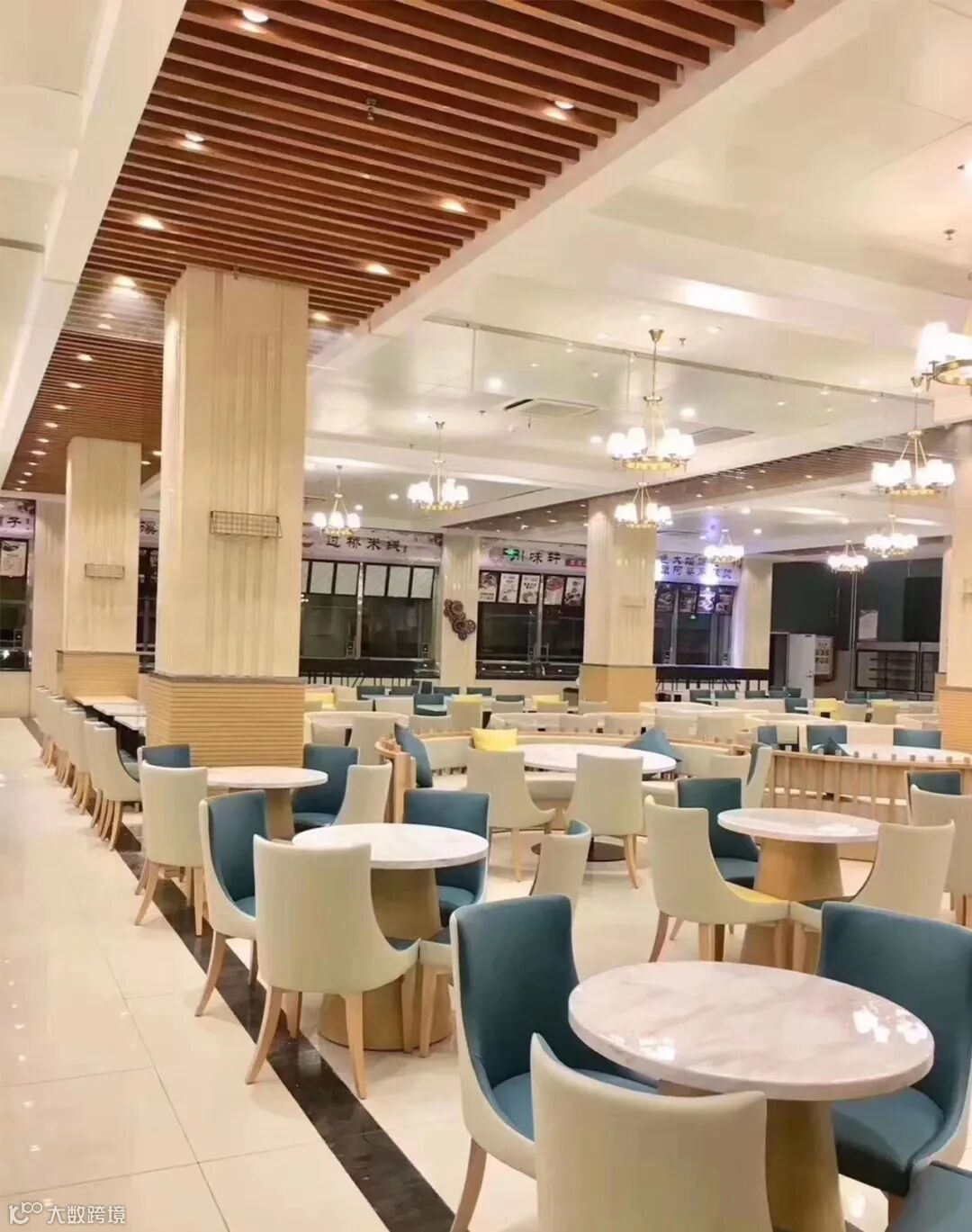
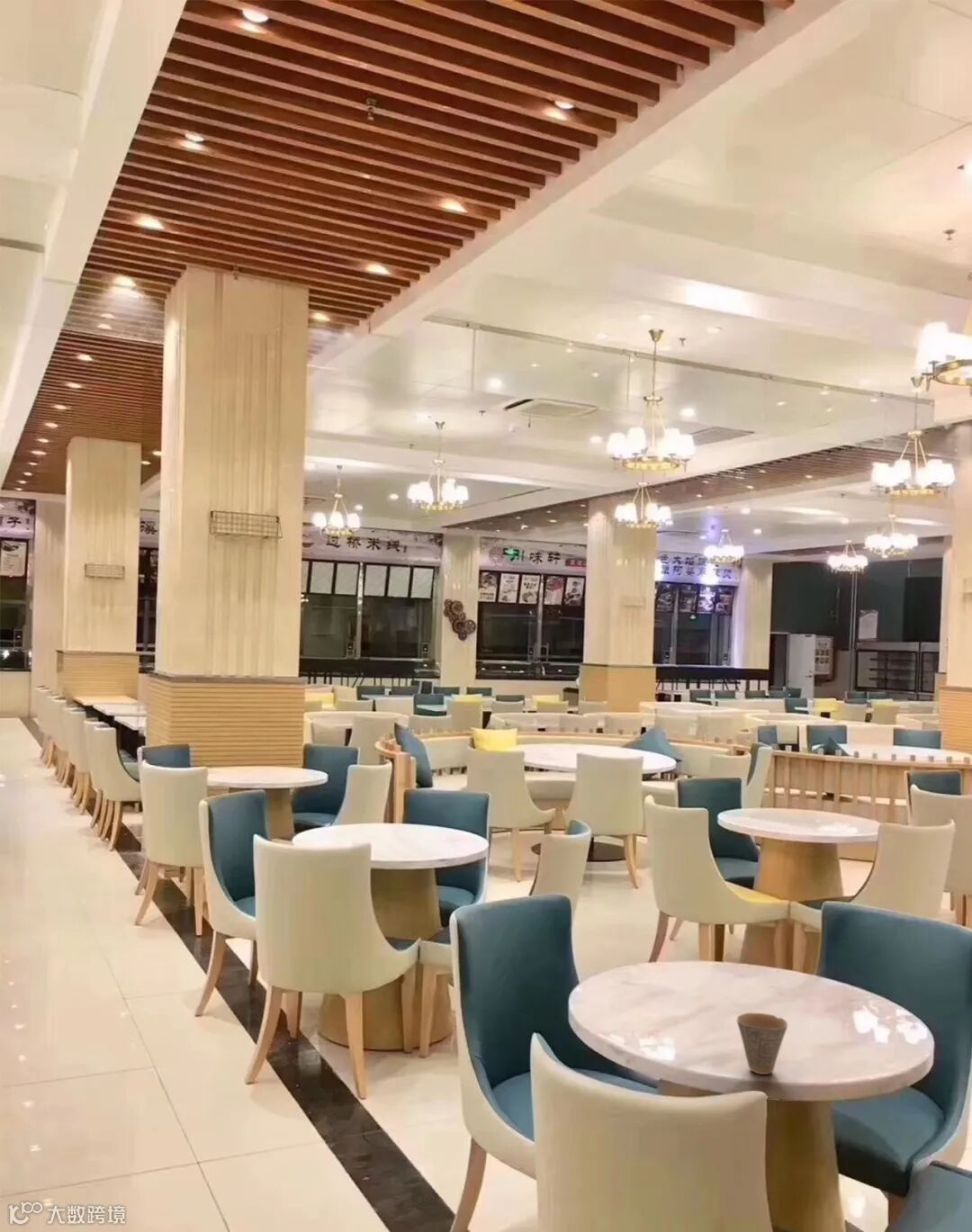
+ cup (760, 1044)
